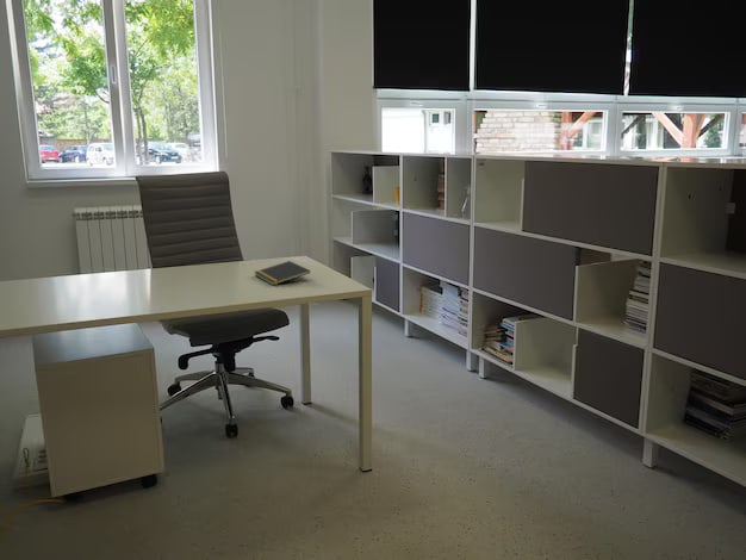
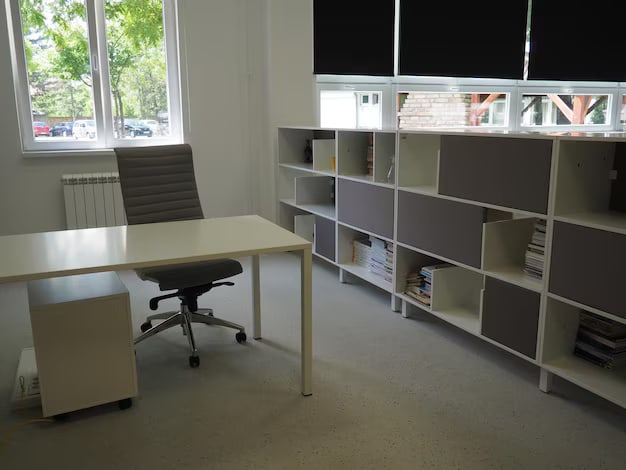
- notepad (281, 272)
